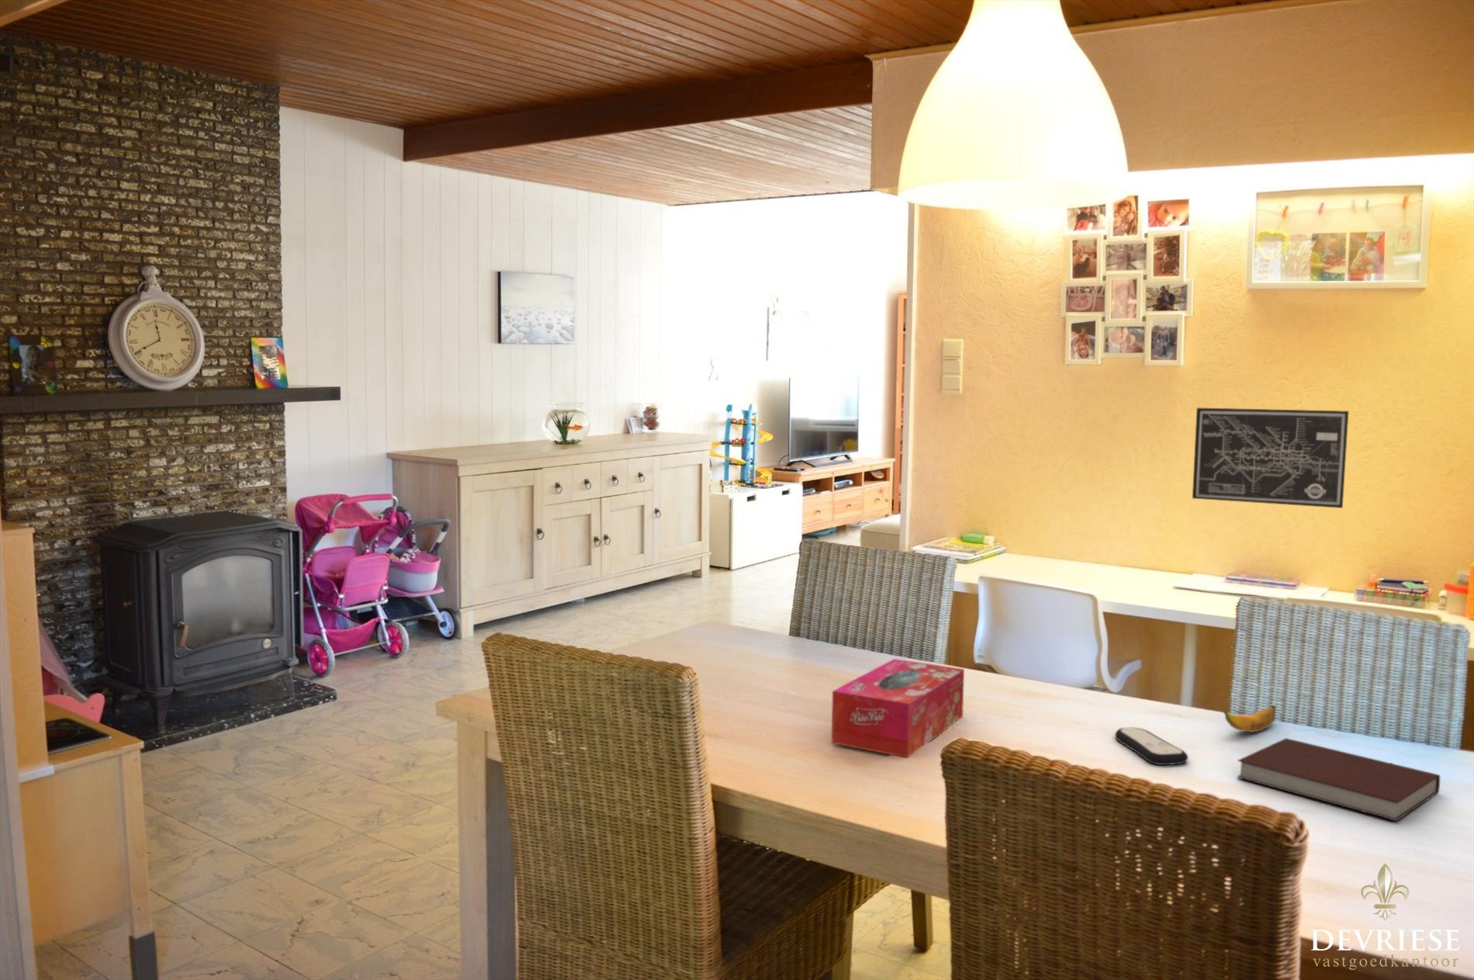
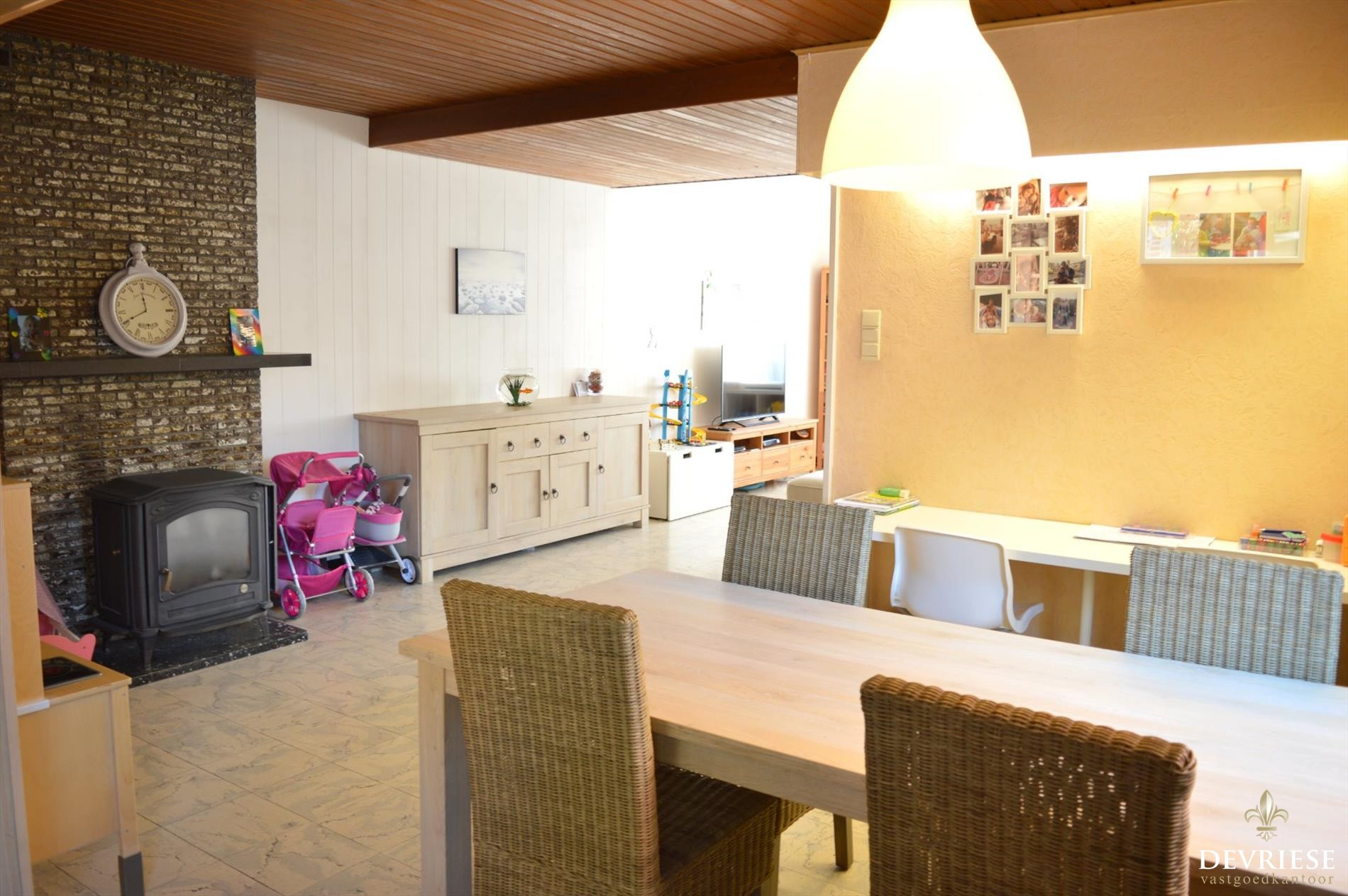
- wall art (1267, 456)
- banana (1249, 716)
- notebook (1336, 775)
- remote control (1148, 745)
- tissue box (900, 704)
